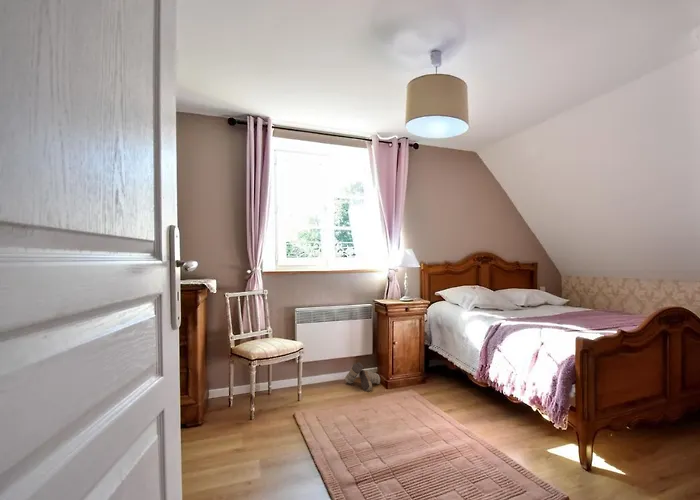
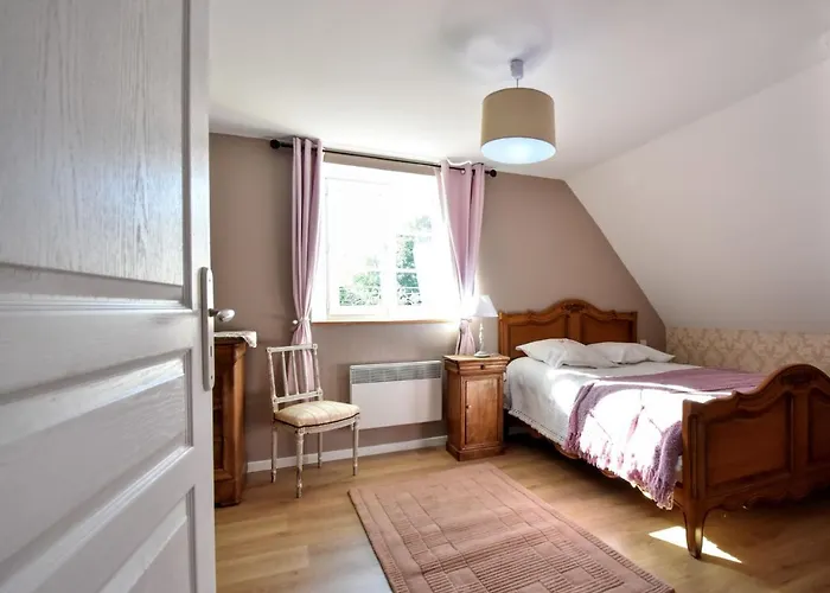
- boots (364, 374)
